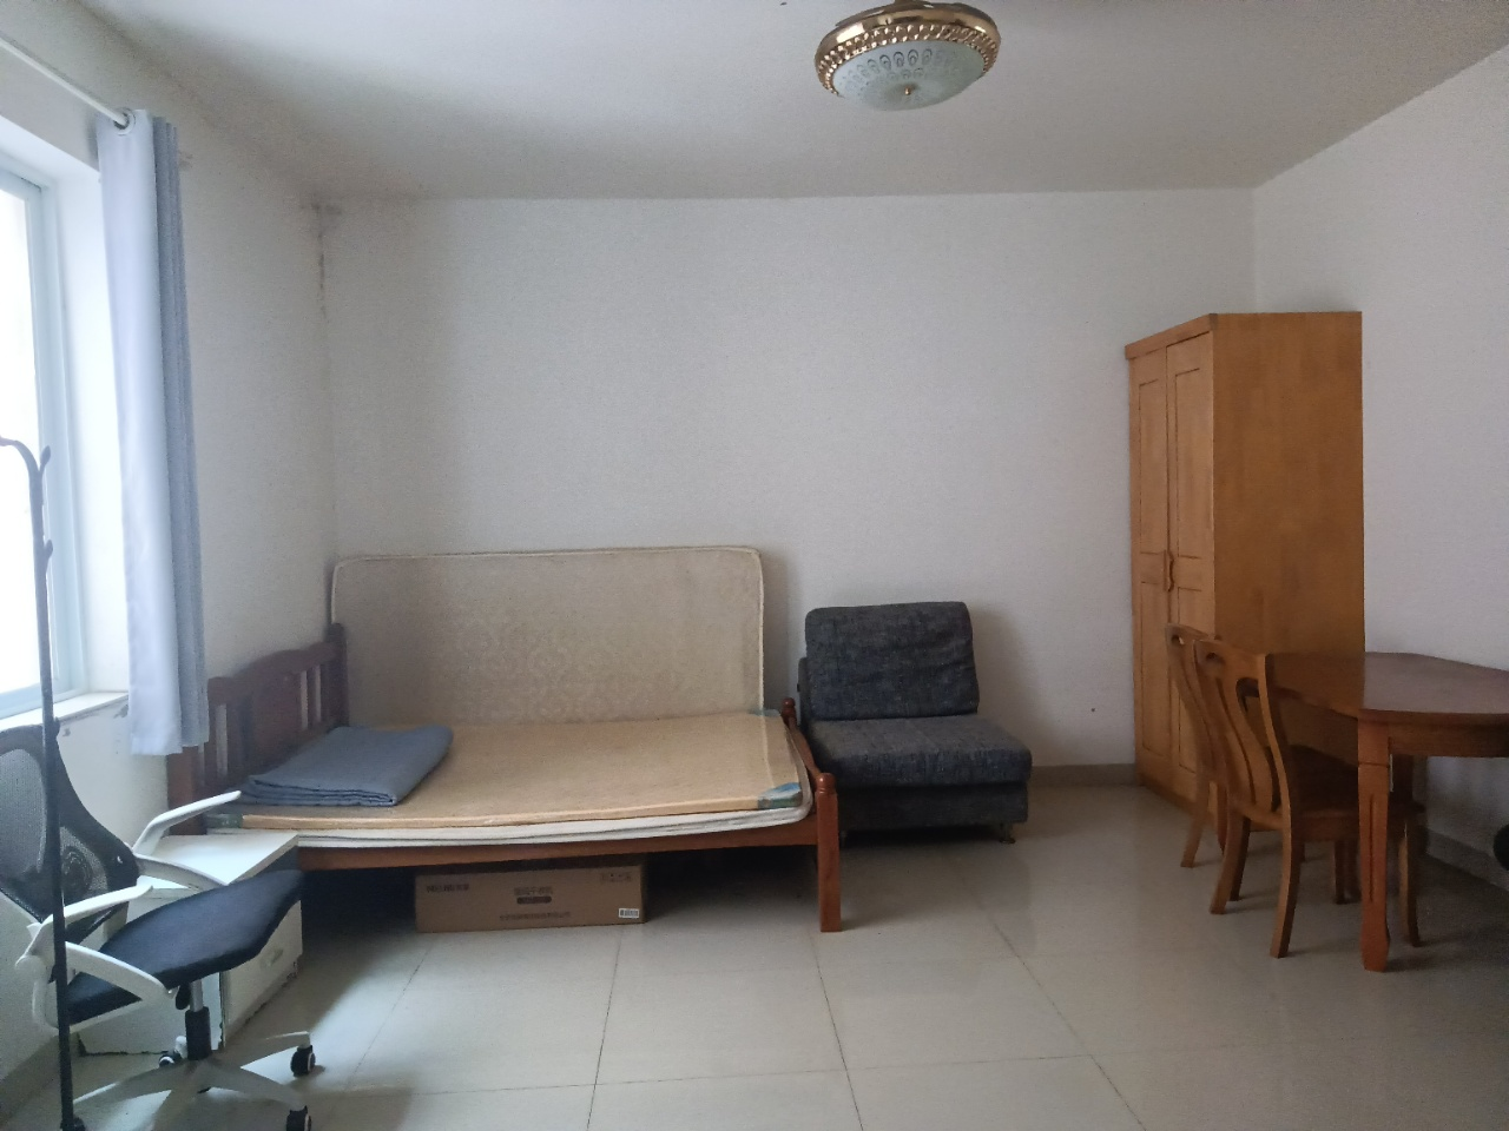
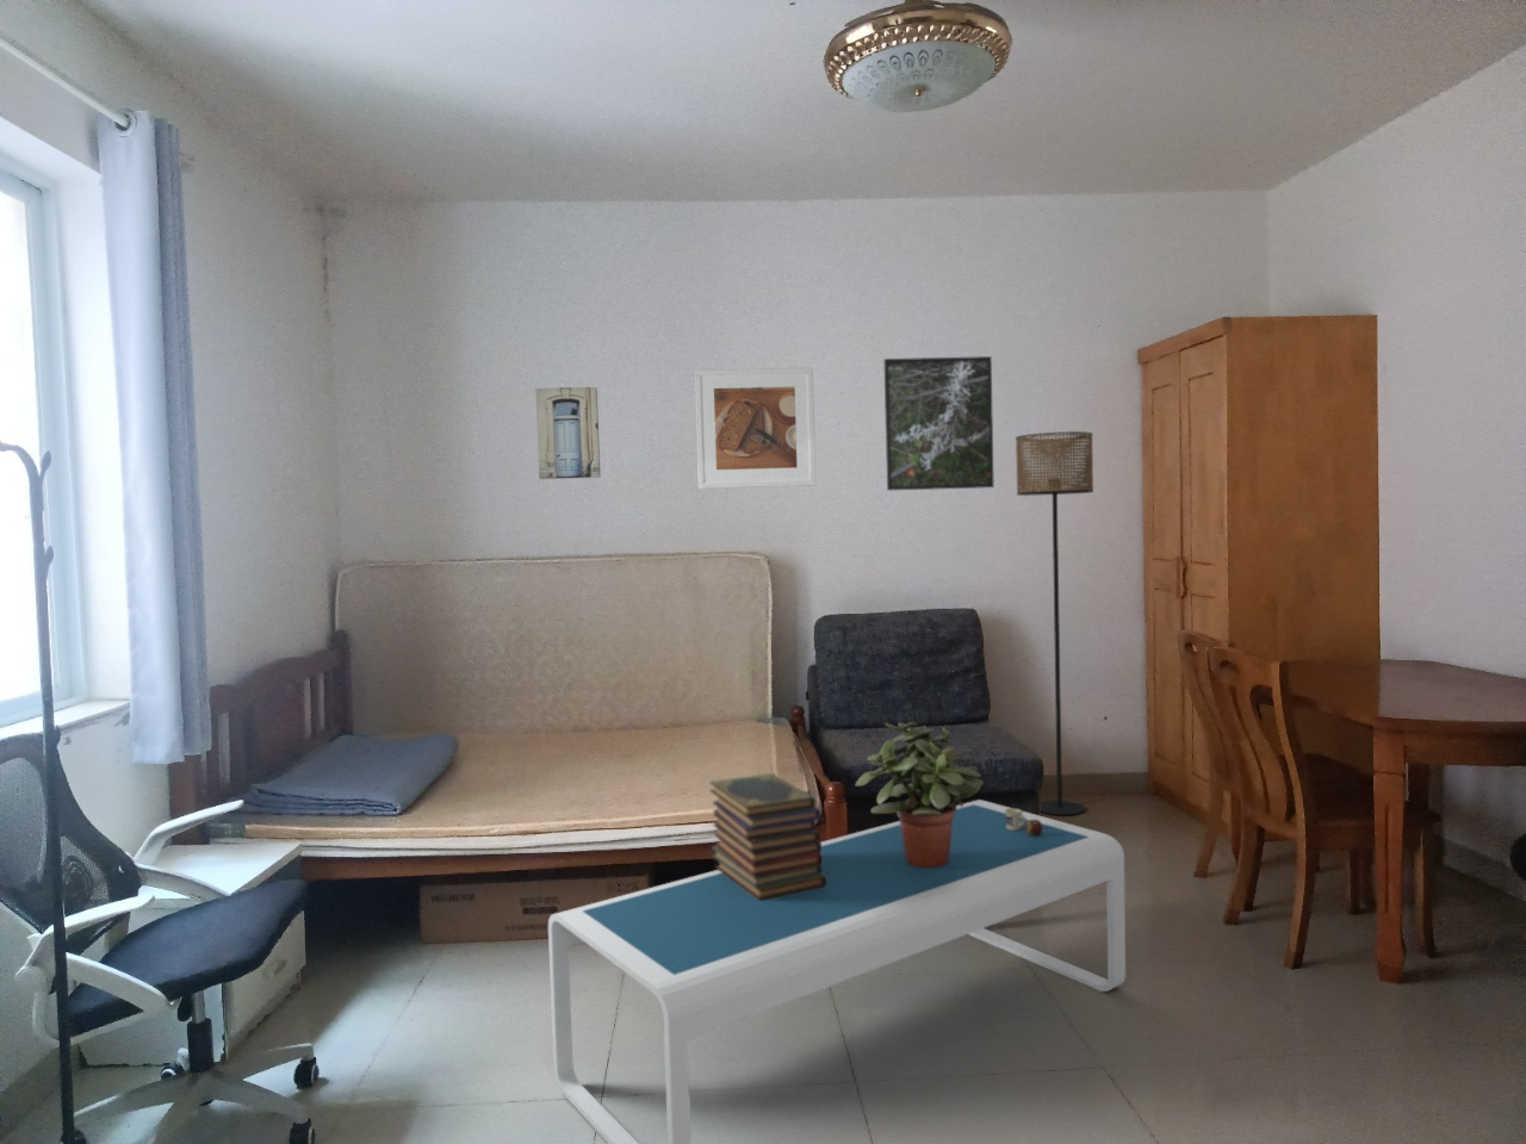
+ coffee table (858, 952)
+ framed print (755, 428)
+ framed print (938, 423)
+ floor lamp (1056, 624)
+ book stack (763, 832)
+ mug (1023, 821)
+ potted plant (924, 792)
+ wall art (567, 433)
